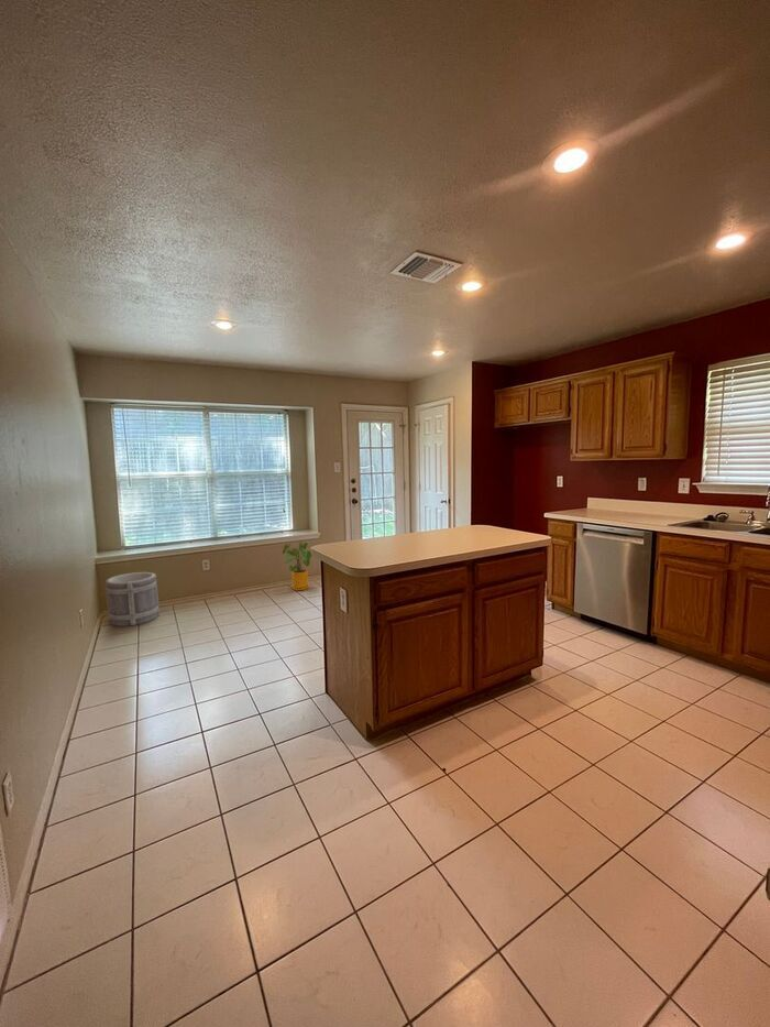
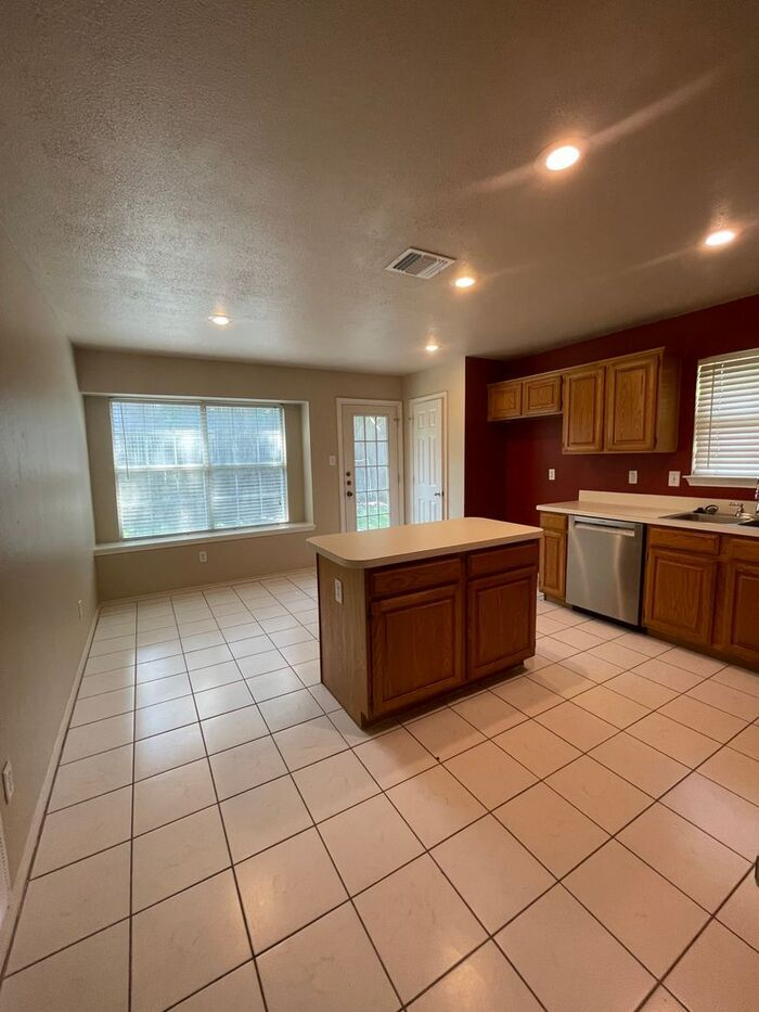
- house plant (297, 566)
- bucket (133, 598)
